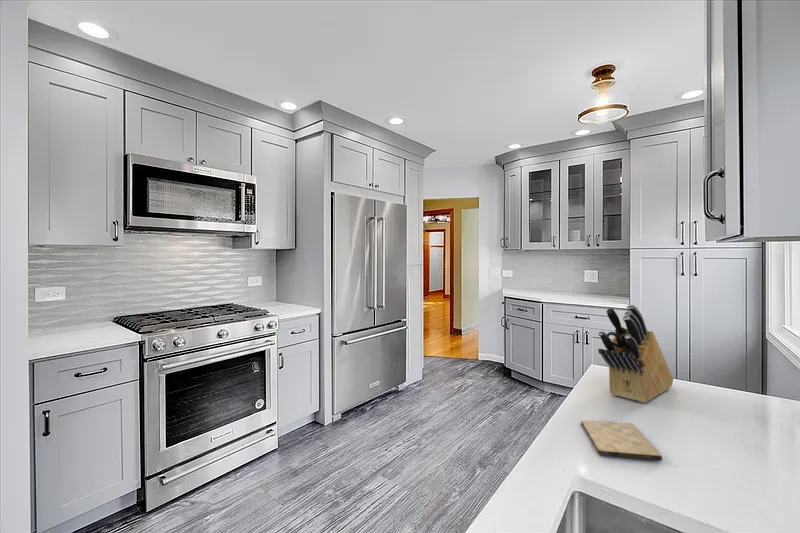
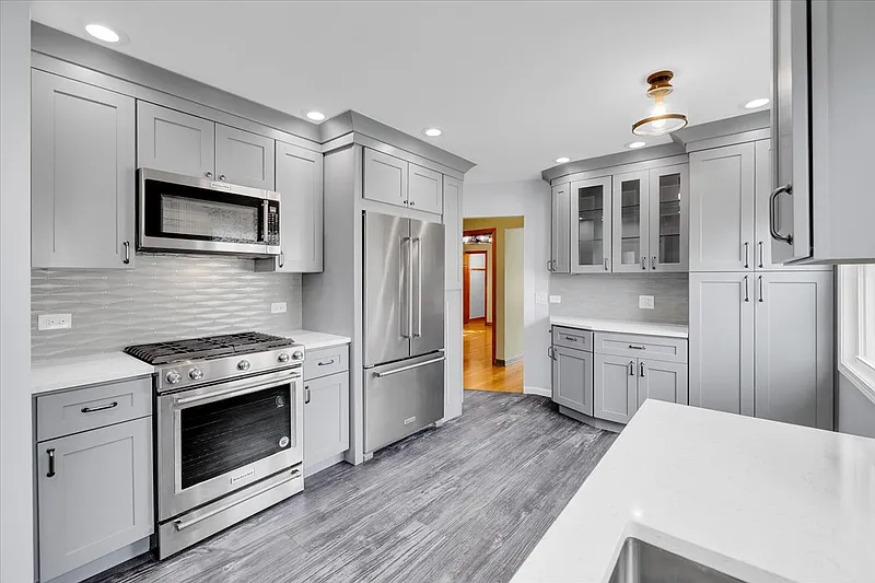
- knife block (636, 348)
- cutting board (617, 437)
